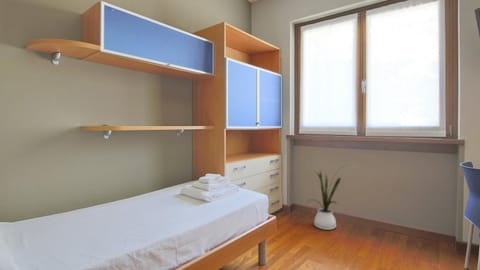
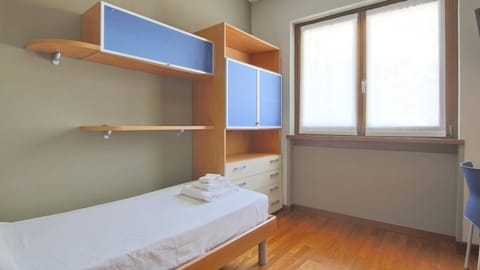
- house plant (327, 195)
